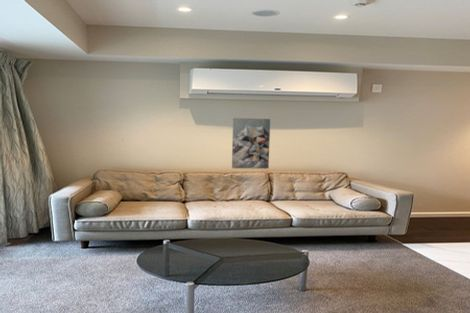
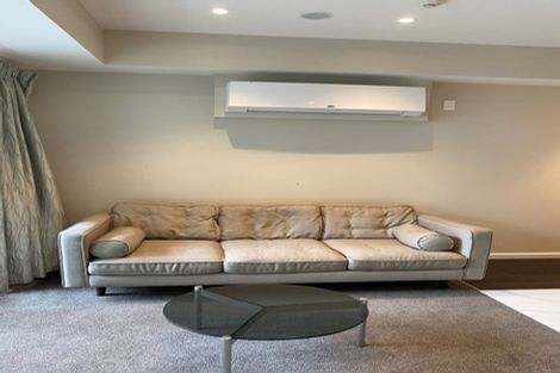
- wall art (250, 143)
